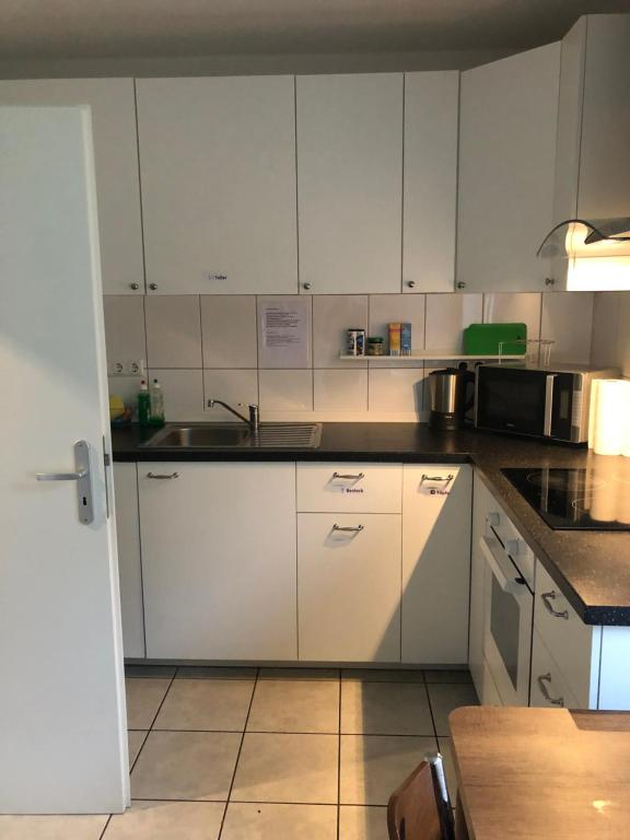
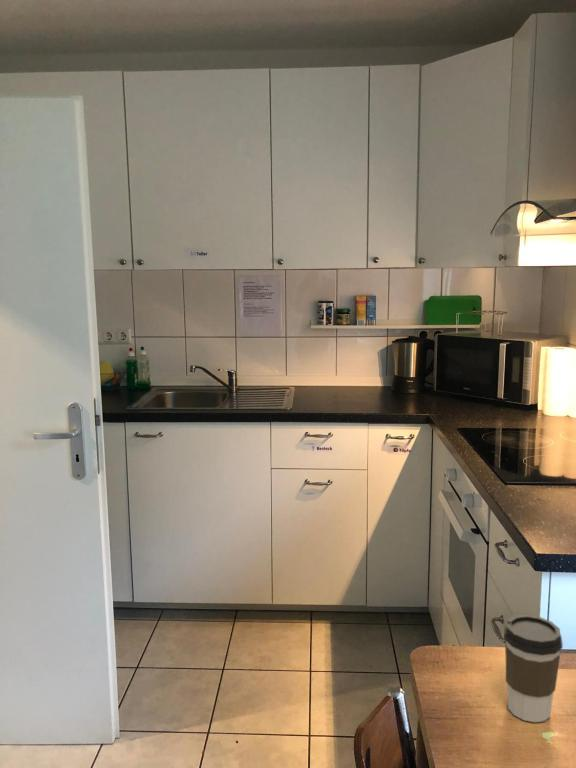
+ coffee cup (530, 668)
